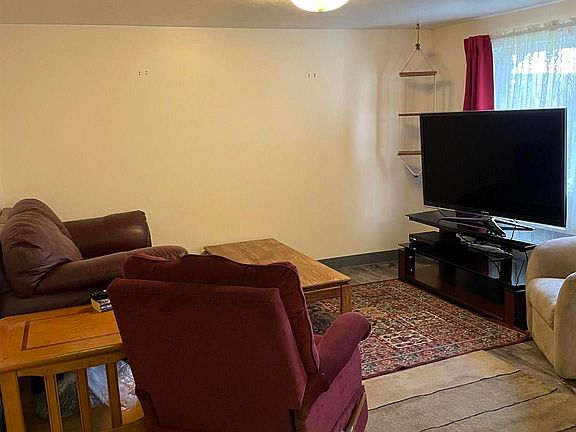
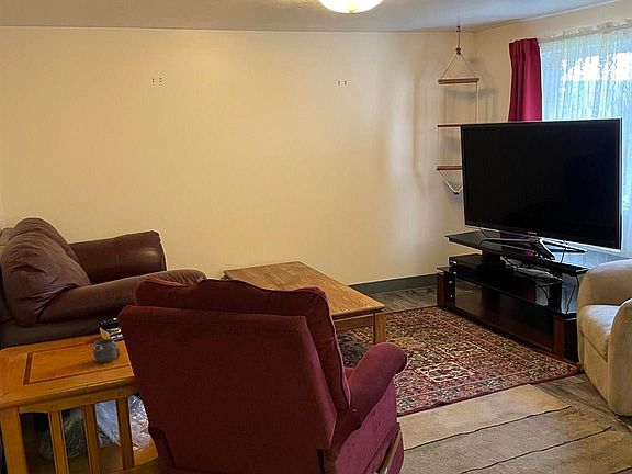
+ mug (108, 351)
